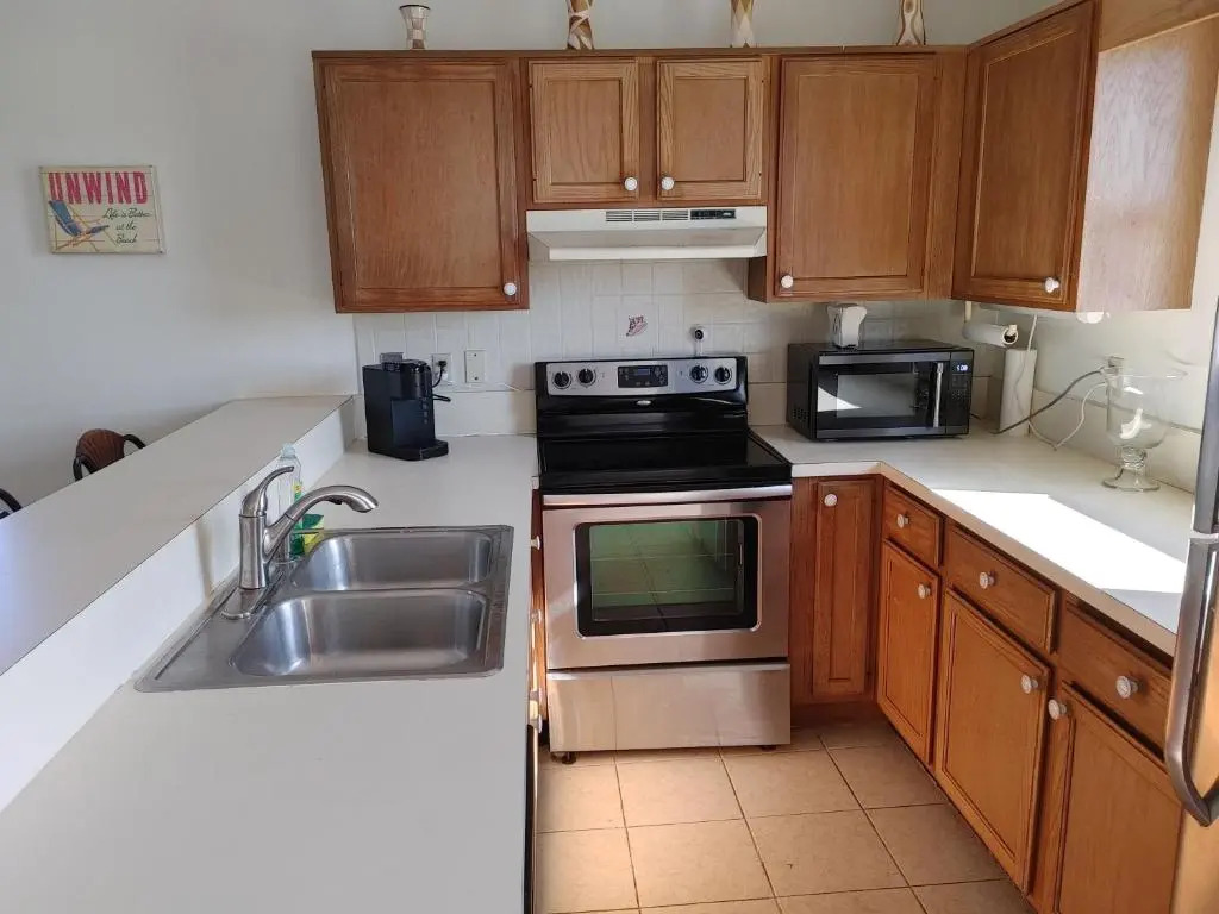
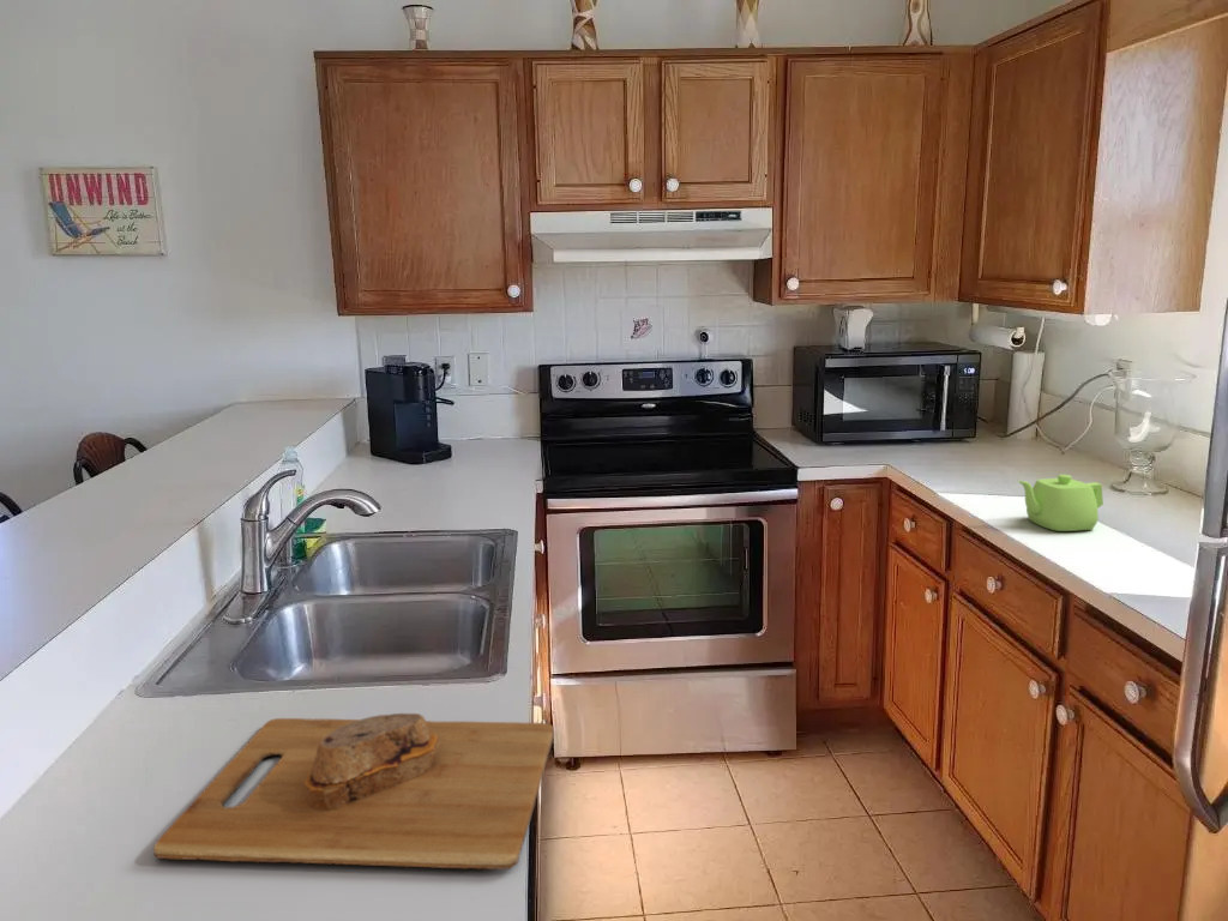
+ cutting board (373, 757)
+ teapot (1059, 499)
